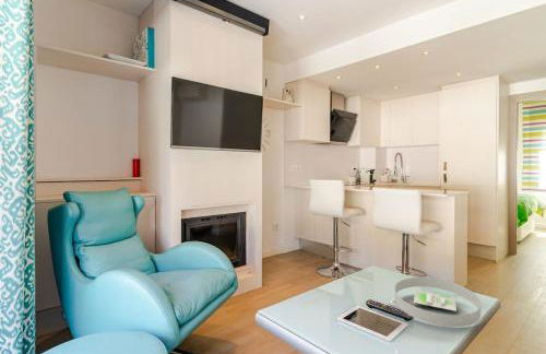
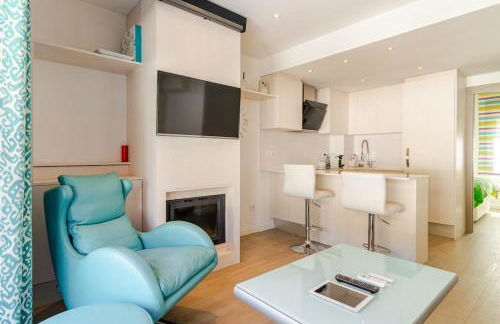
- decorative tray (435, 298)
